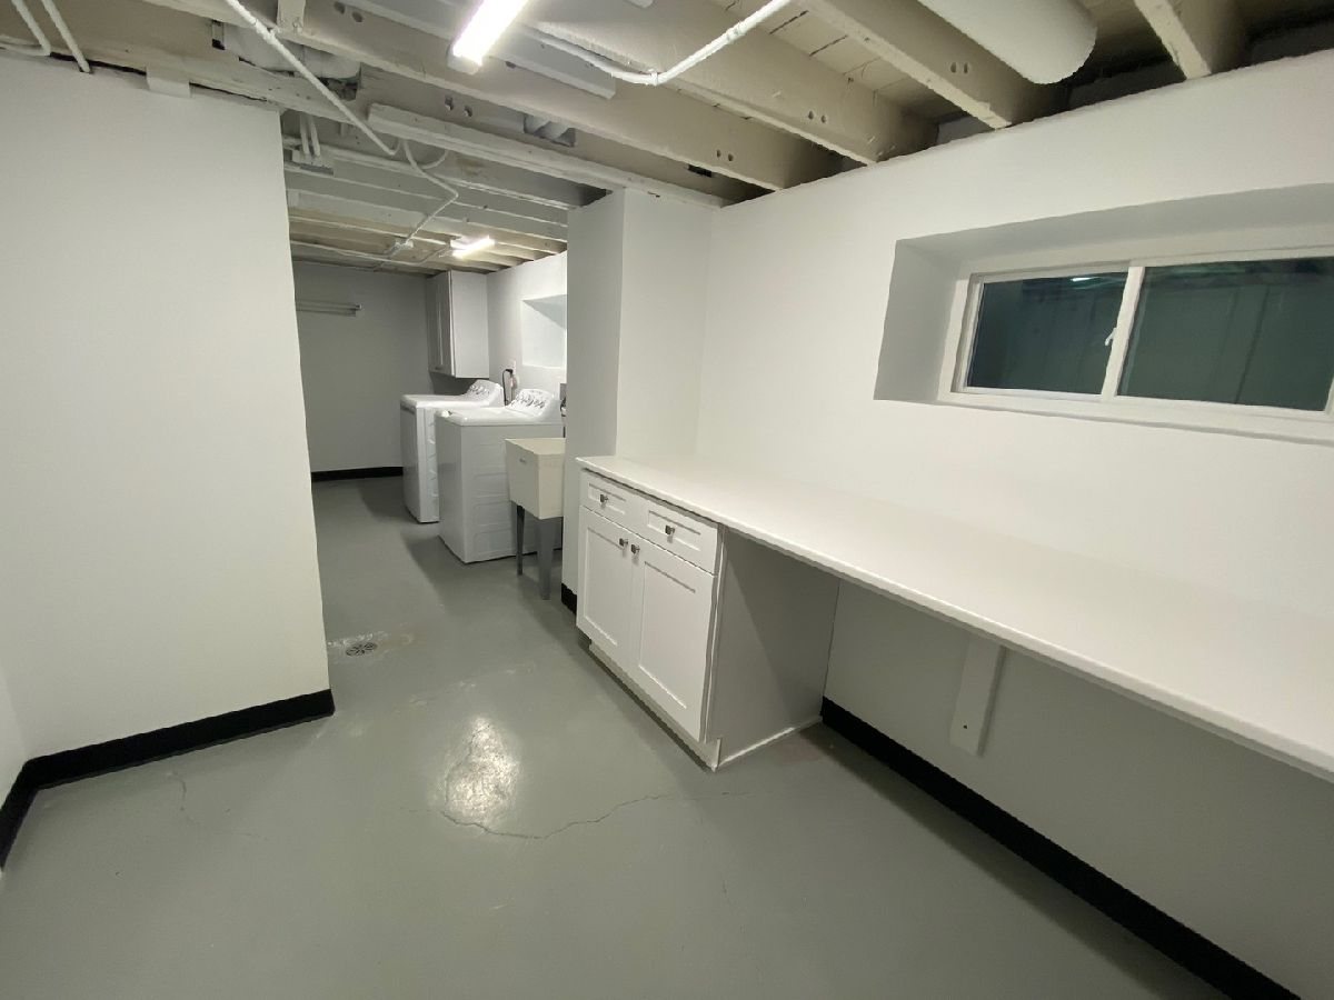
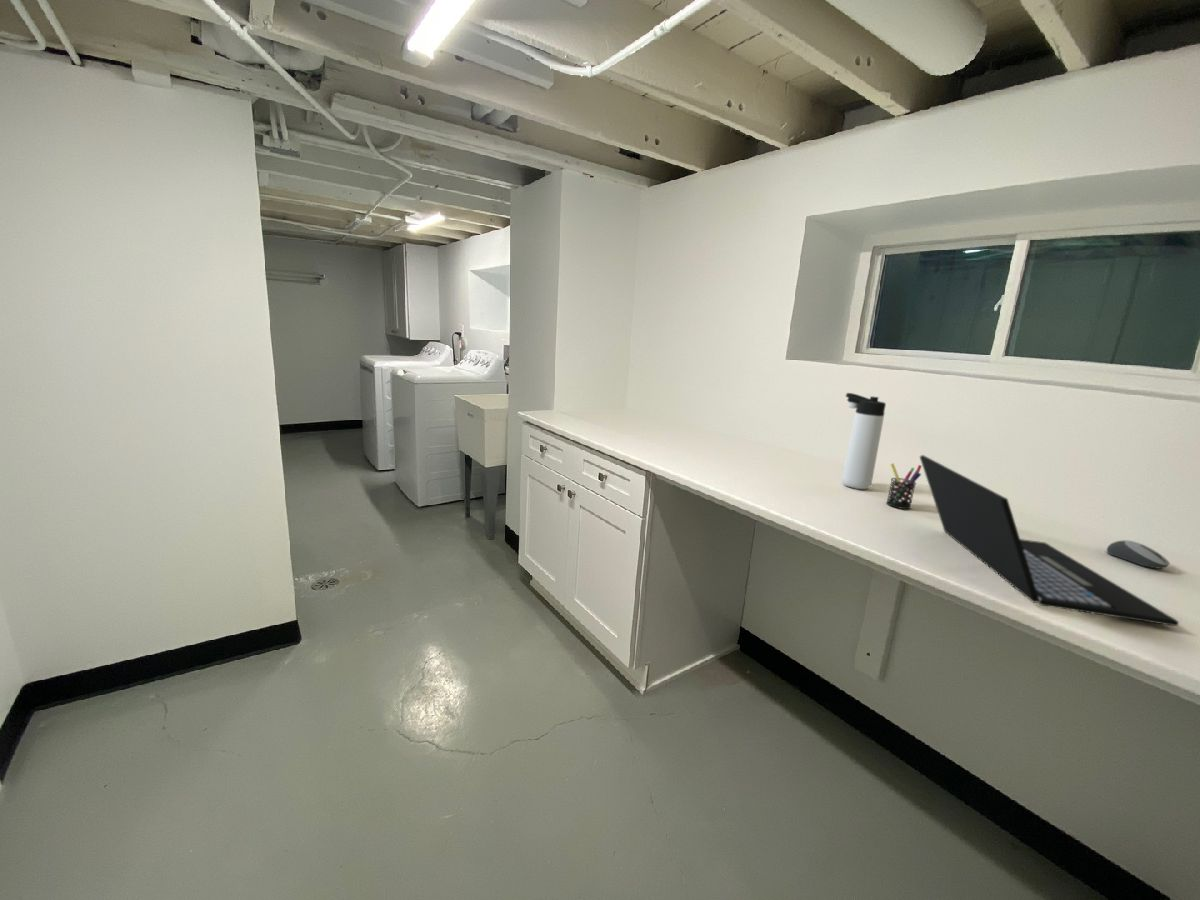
+ pen holder (905, 484)
+ laptop (1017, 530)
+ computer mouse (1138, 552)
+ thermos bottle (857, 440)
